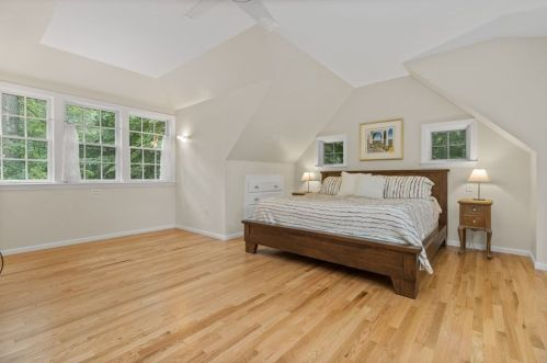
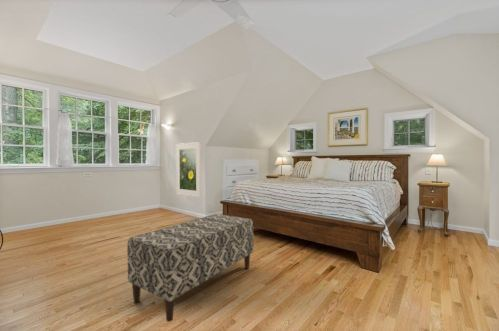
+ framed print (187, 169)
+ bench (199, 254)
